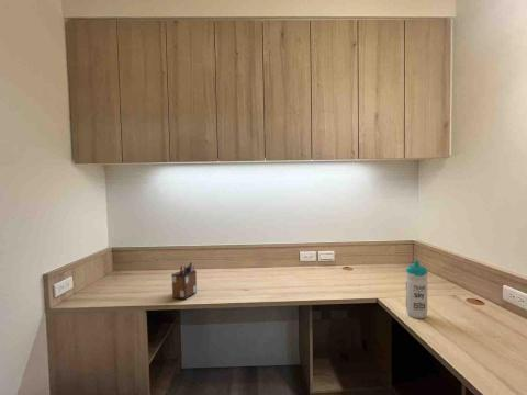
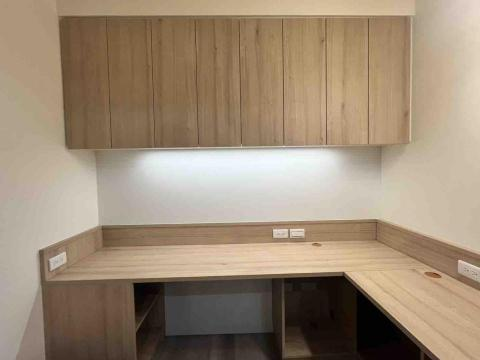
- water bottle (416, 287)
- desk organizer (183, 279)
